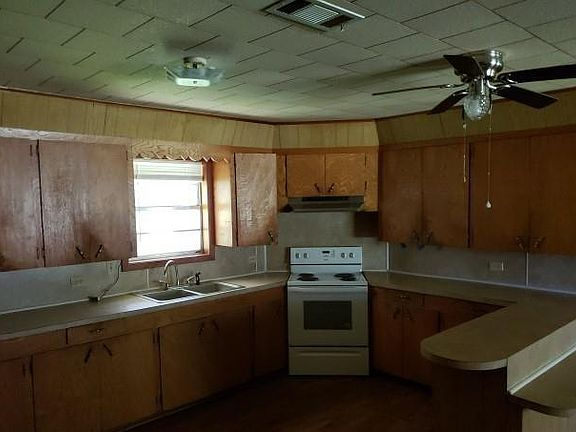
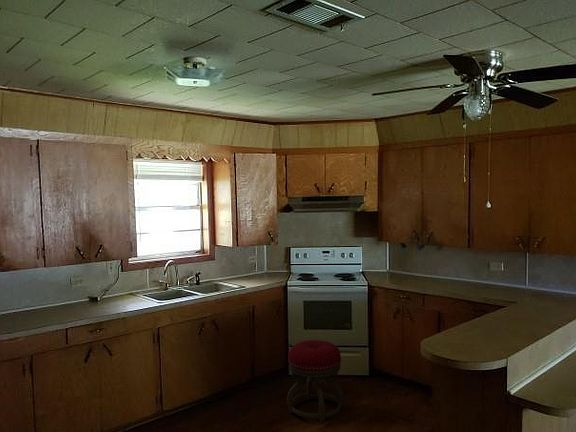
+ stool (314, 377)
